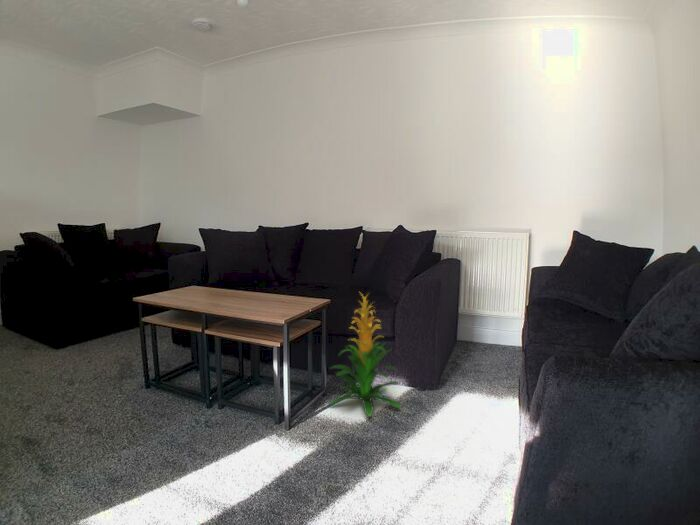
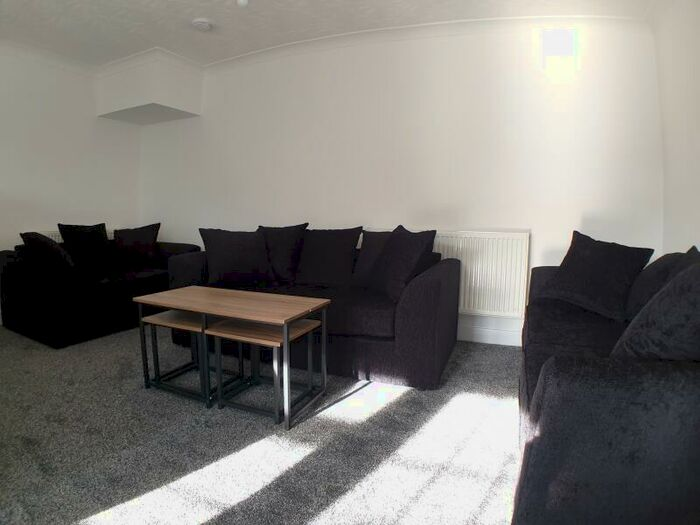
- indoor plant (365, 347)
